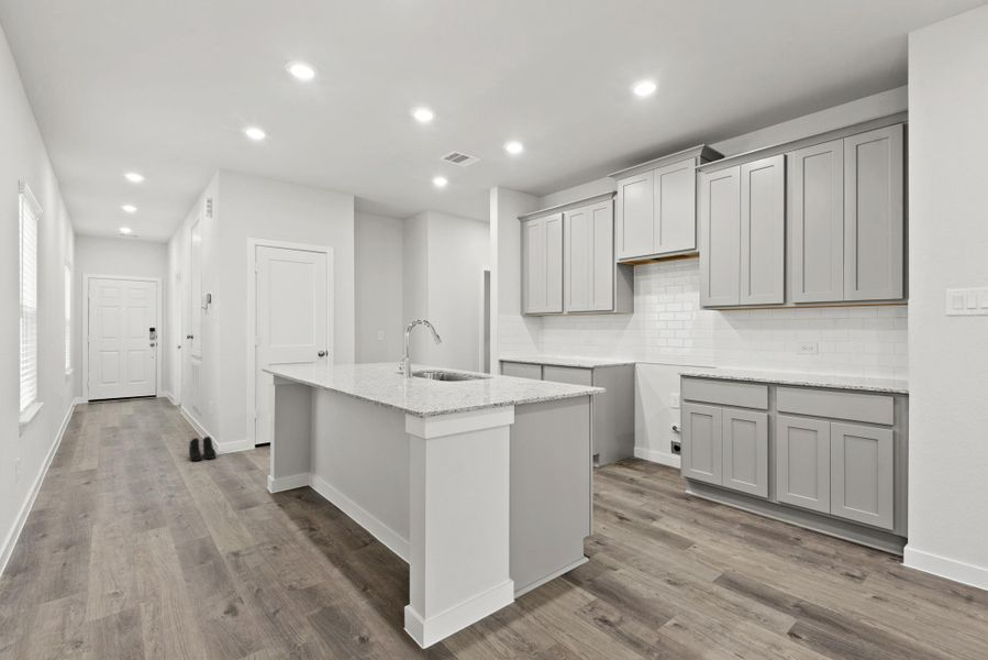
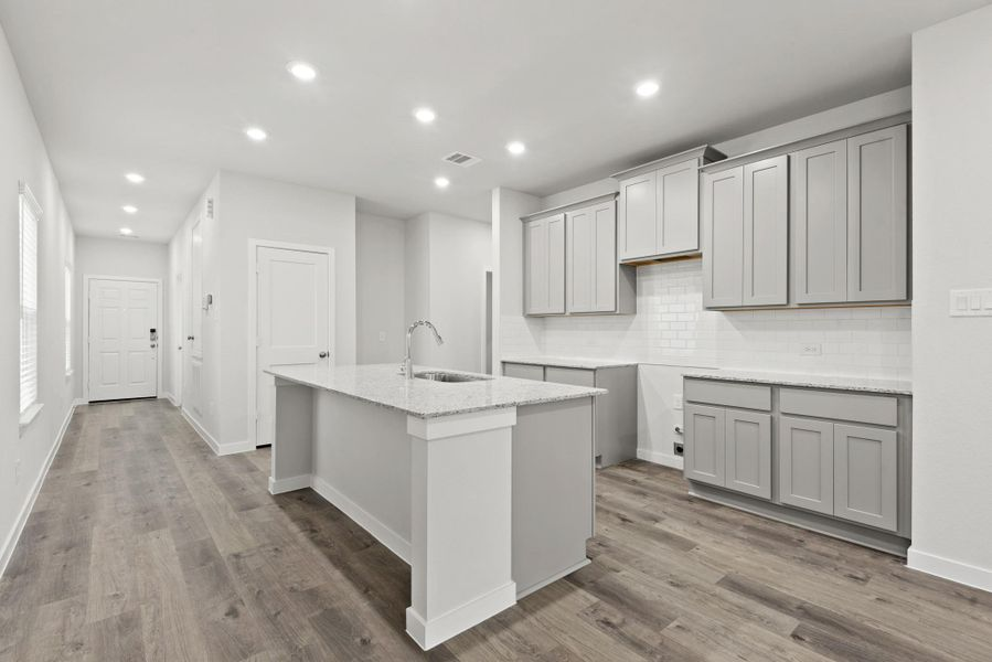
- boots (203, 448)
